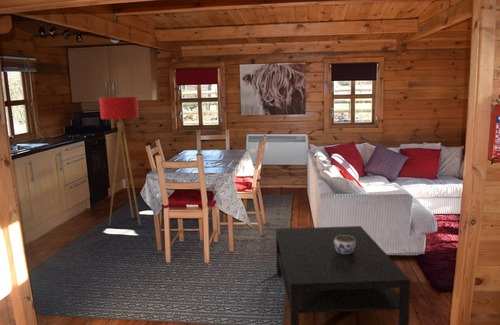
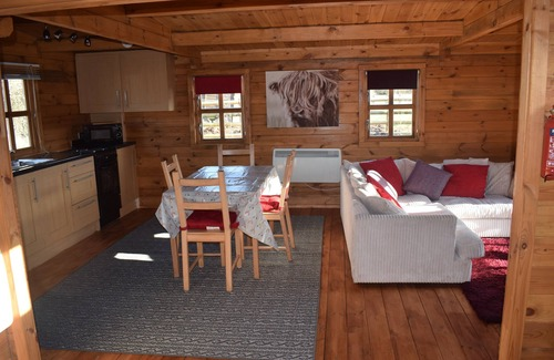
- jar (344, 244)
- floor lamp (123, 161)
- coffee table (331, 277)
